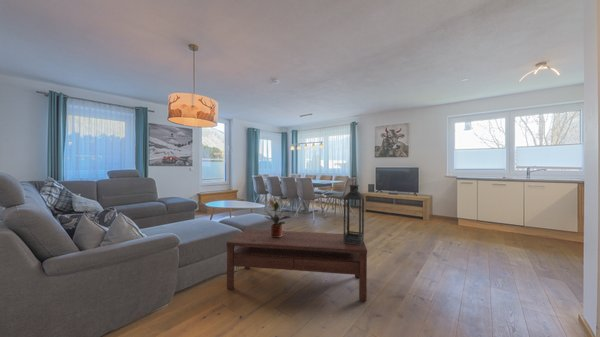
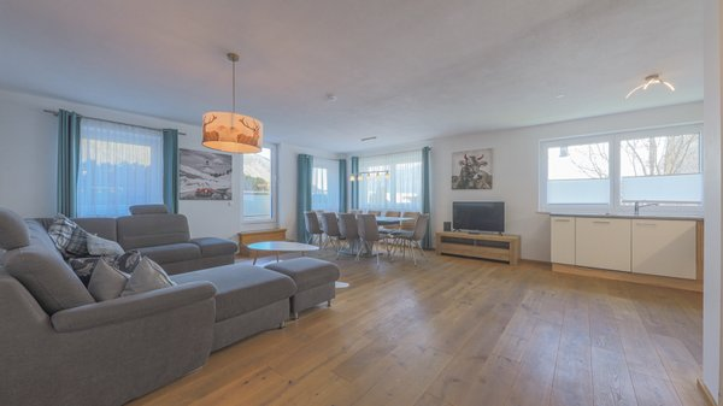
- potted plant (277, 218)
- coffee table (297, 260)
- lantern (348, 207)
